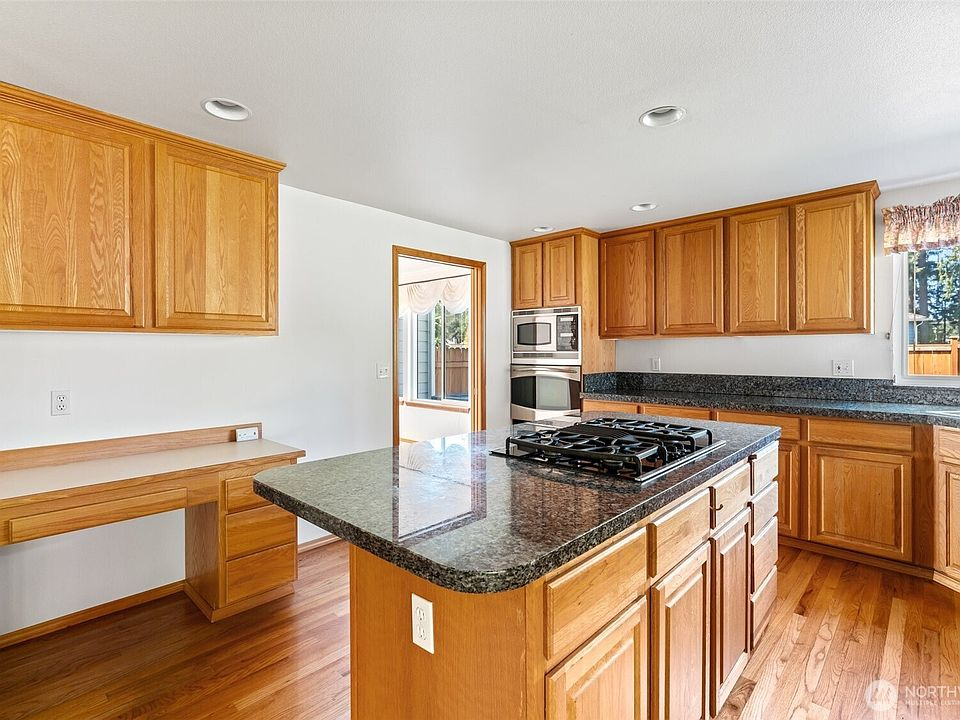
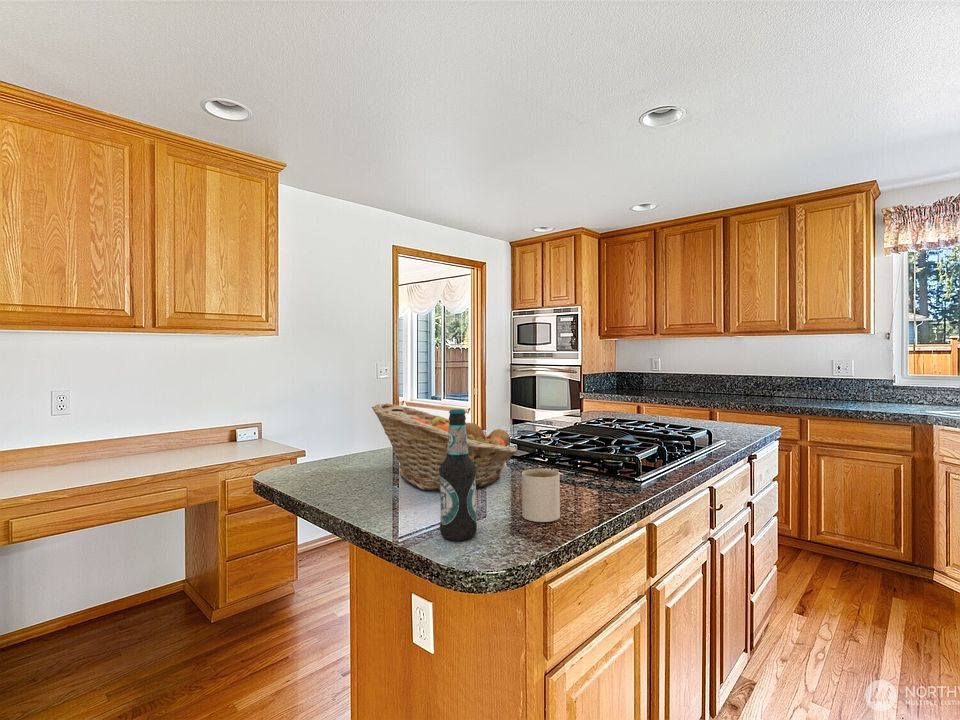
+ bottle (457, 472)
+ fruit basket (443, 440)
+ mug (537, 492)
